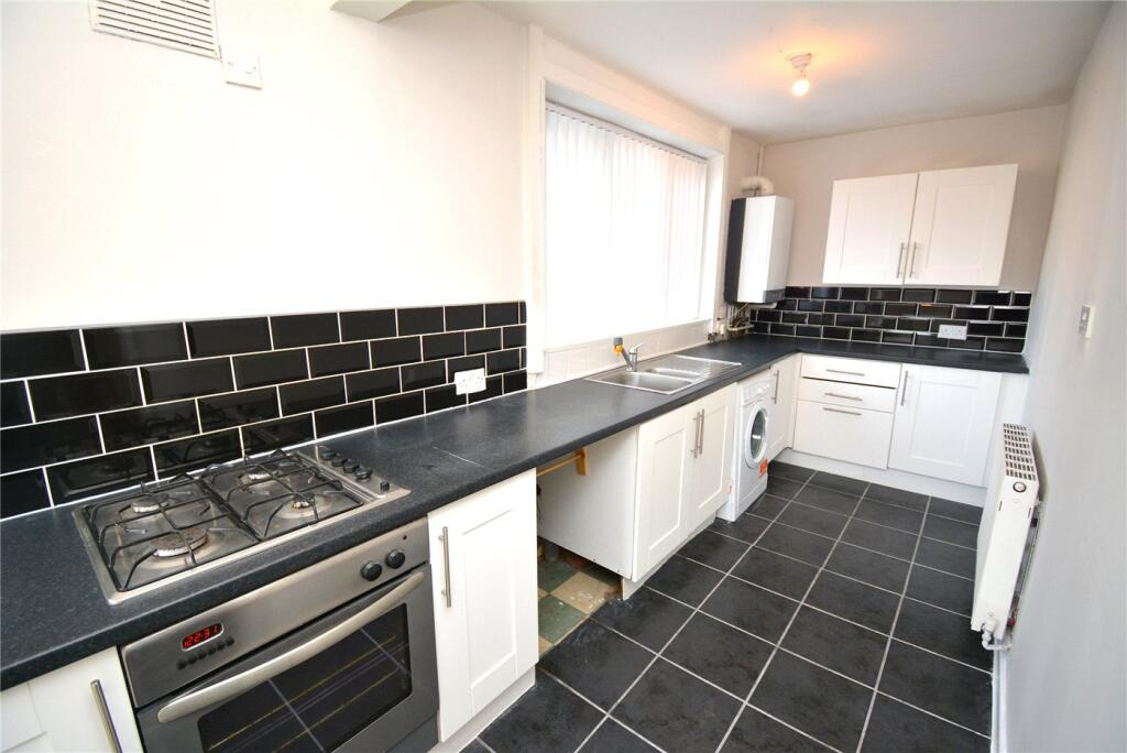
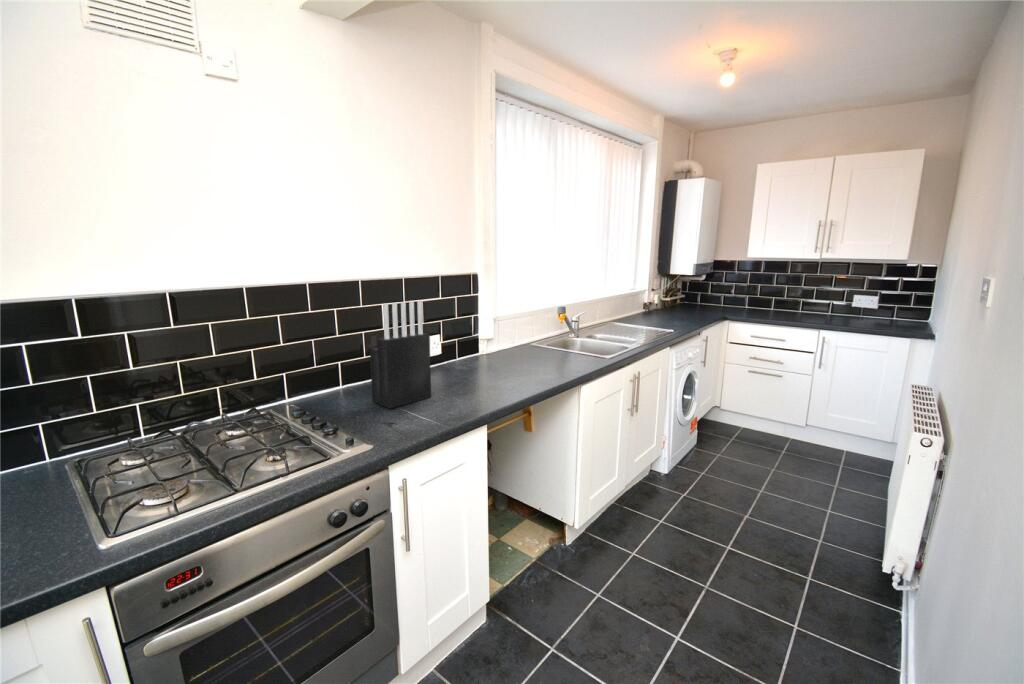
+ knife block (398, 351)
